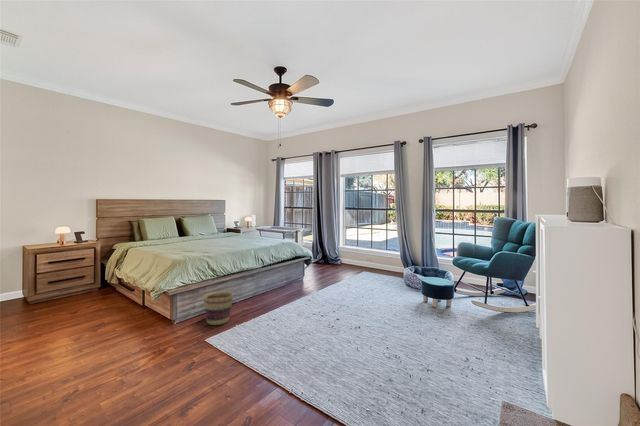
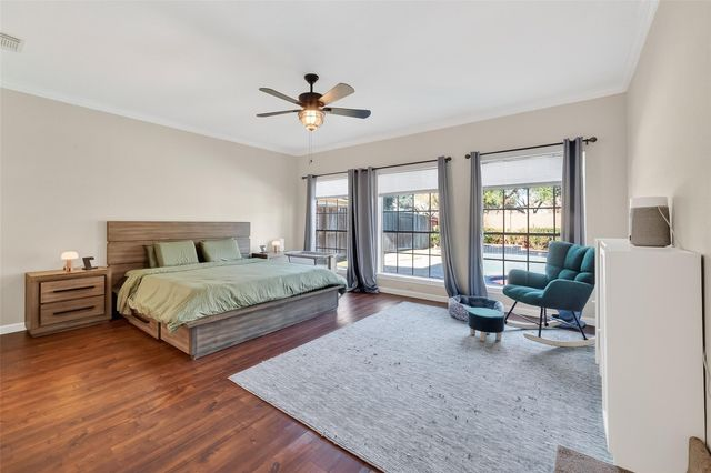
- basket (218, 307)
